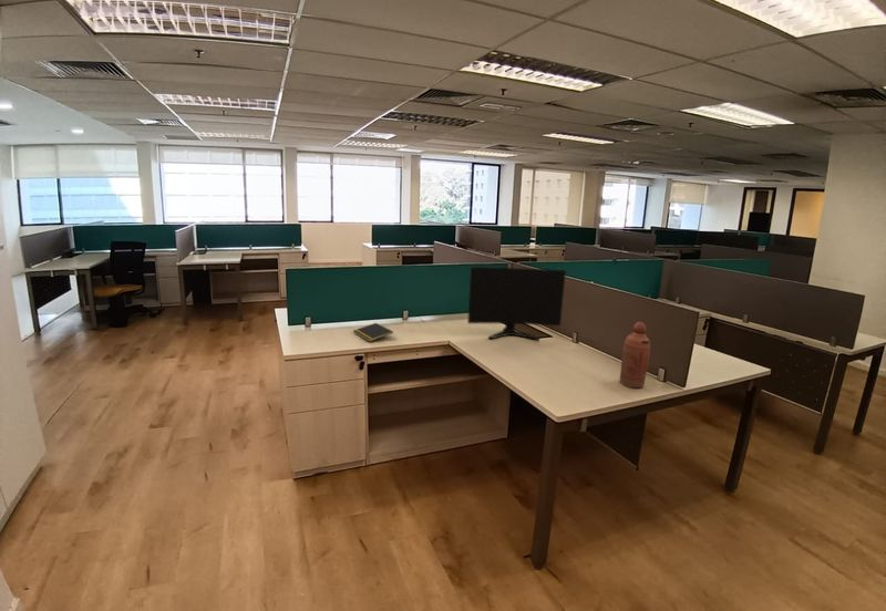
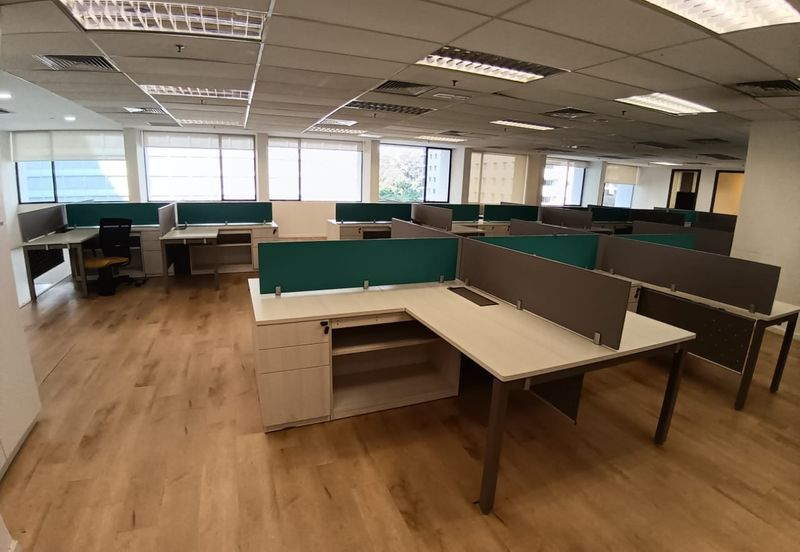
- notepad (372, 331)
- bottle (636, 353)
- computer monitor (513, 302)
